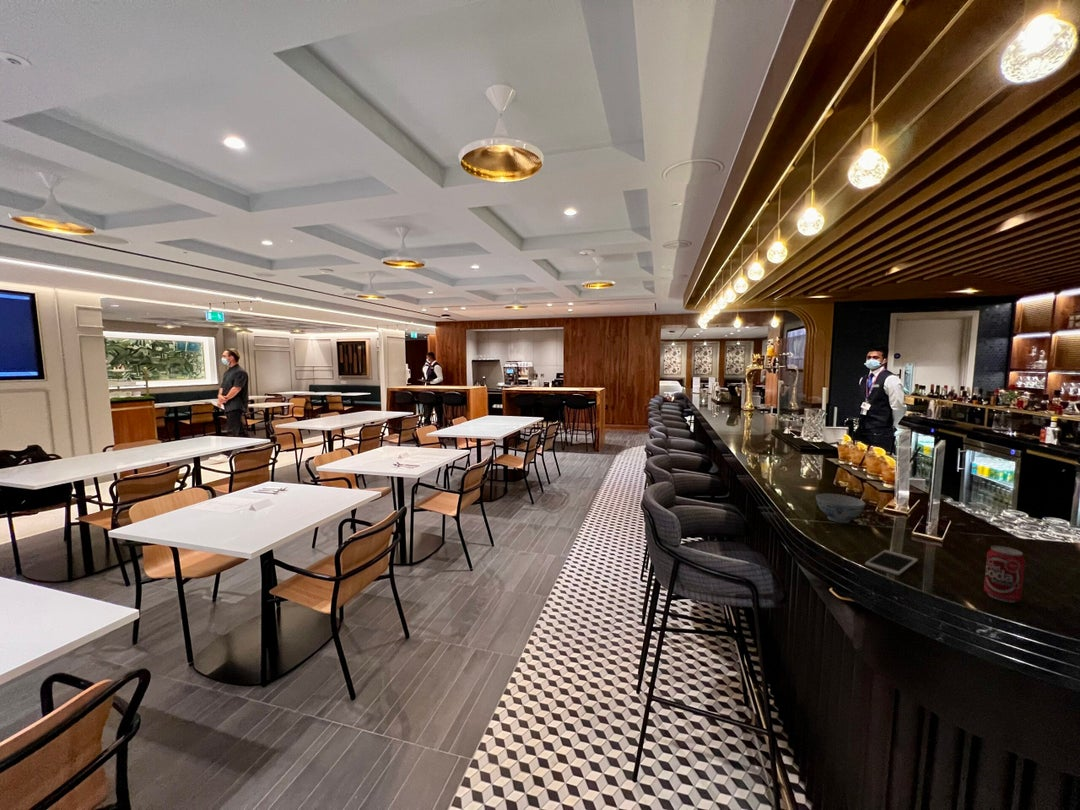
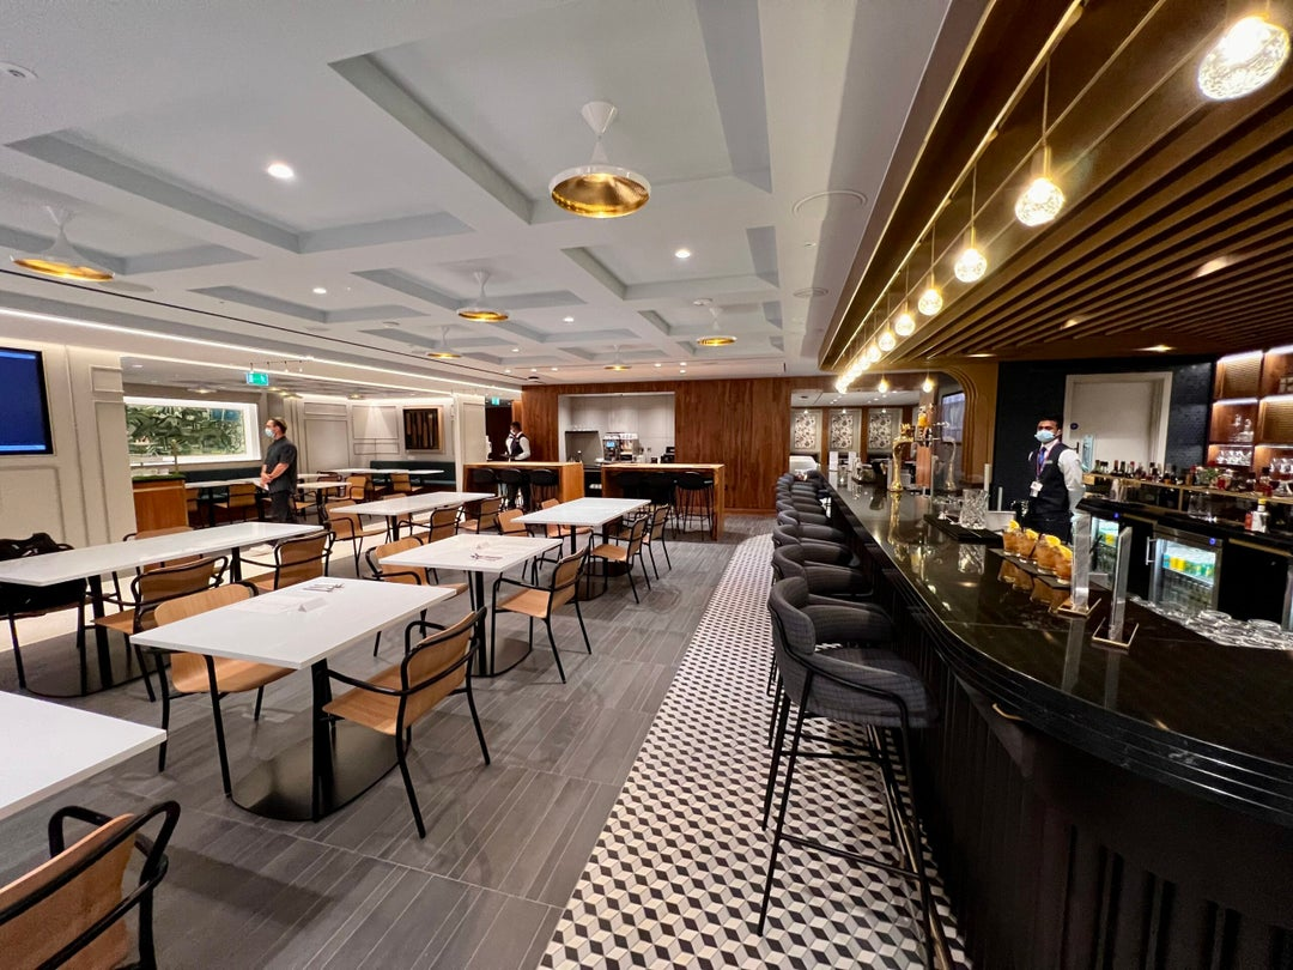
- chinaware (839, 509)
- cell phone (891, 562)
- beverage can (1004, 573)
